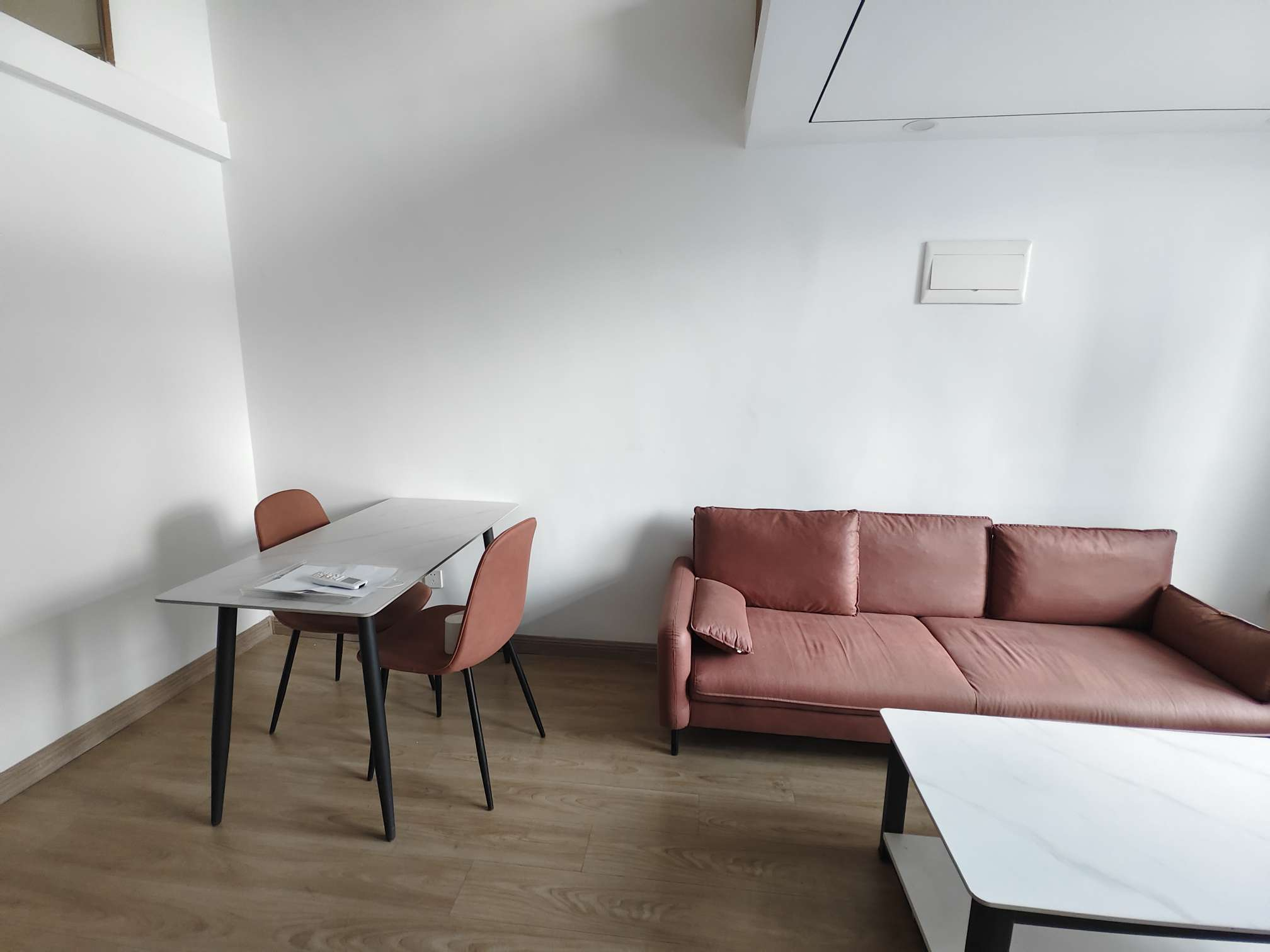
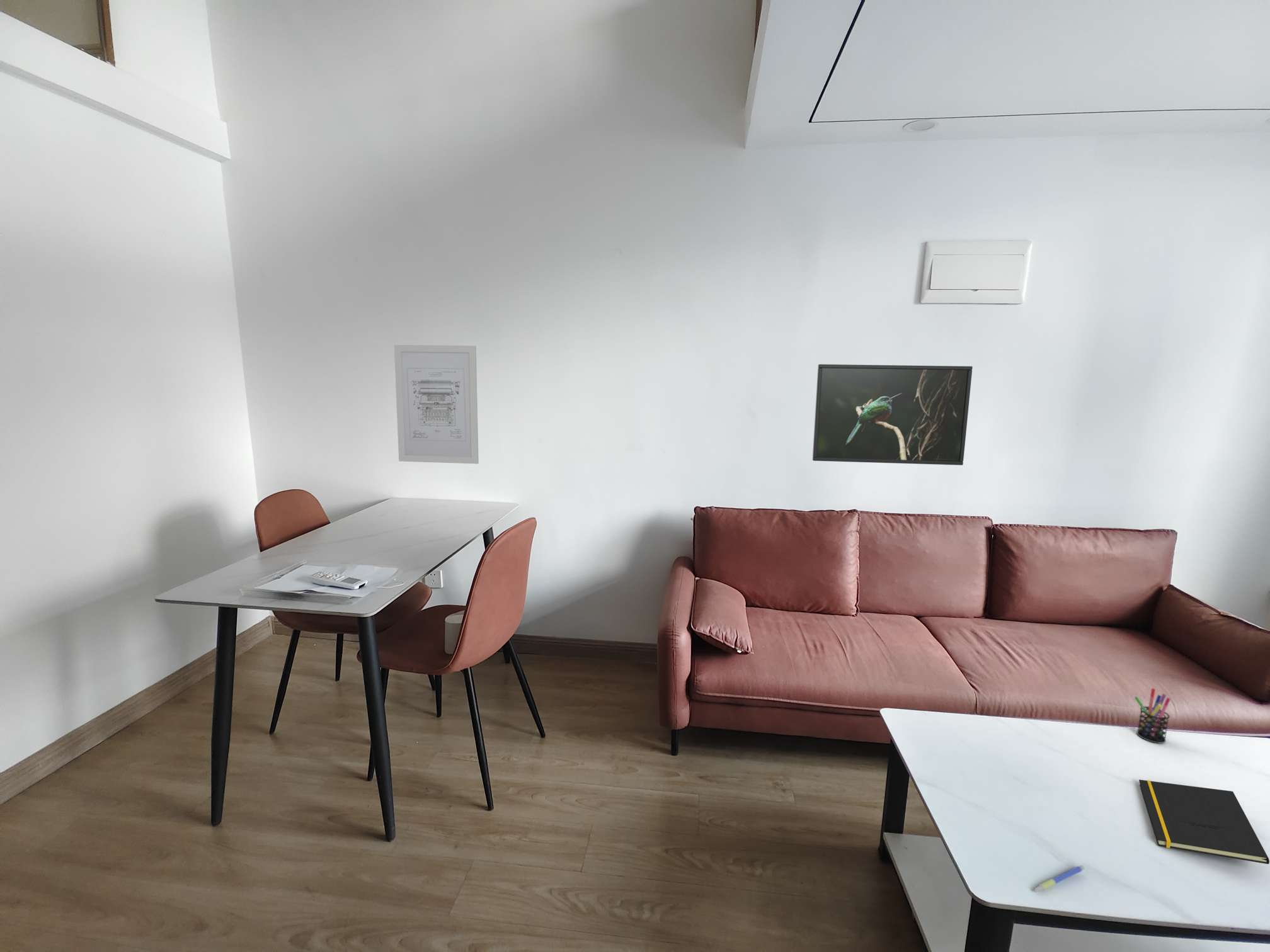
+ pen (1059, 878)
+ notepad (1197, 817)
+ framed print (890, 414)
+ wall art (437, 404)
+ pen holder (1150, 714)
